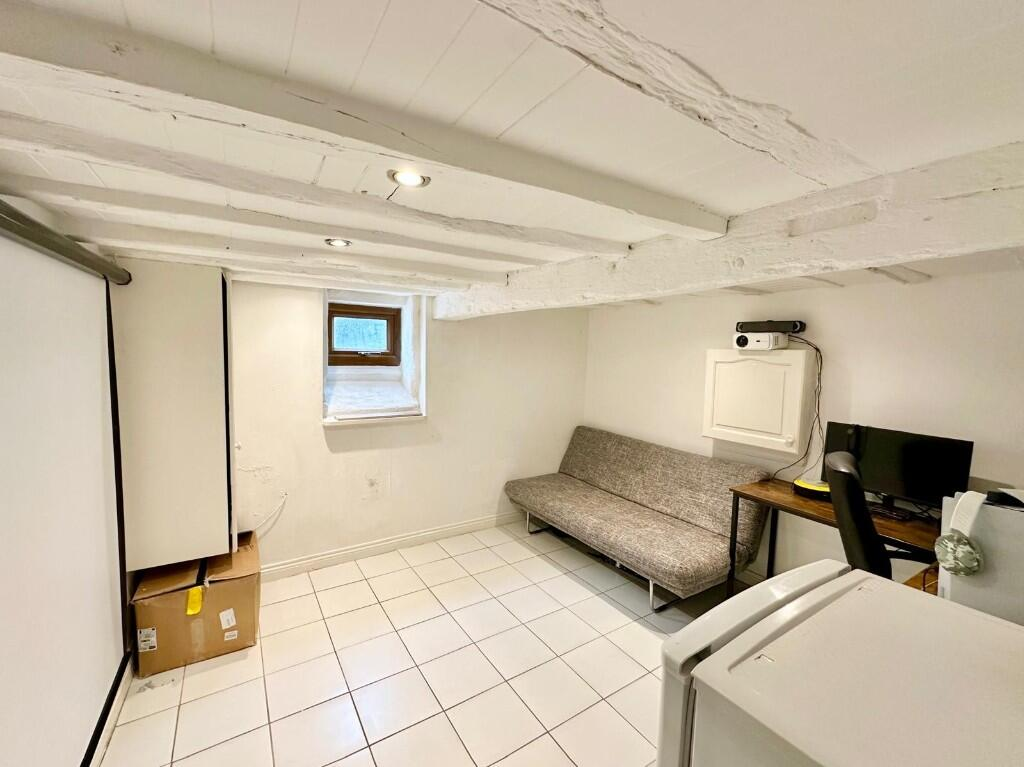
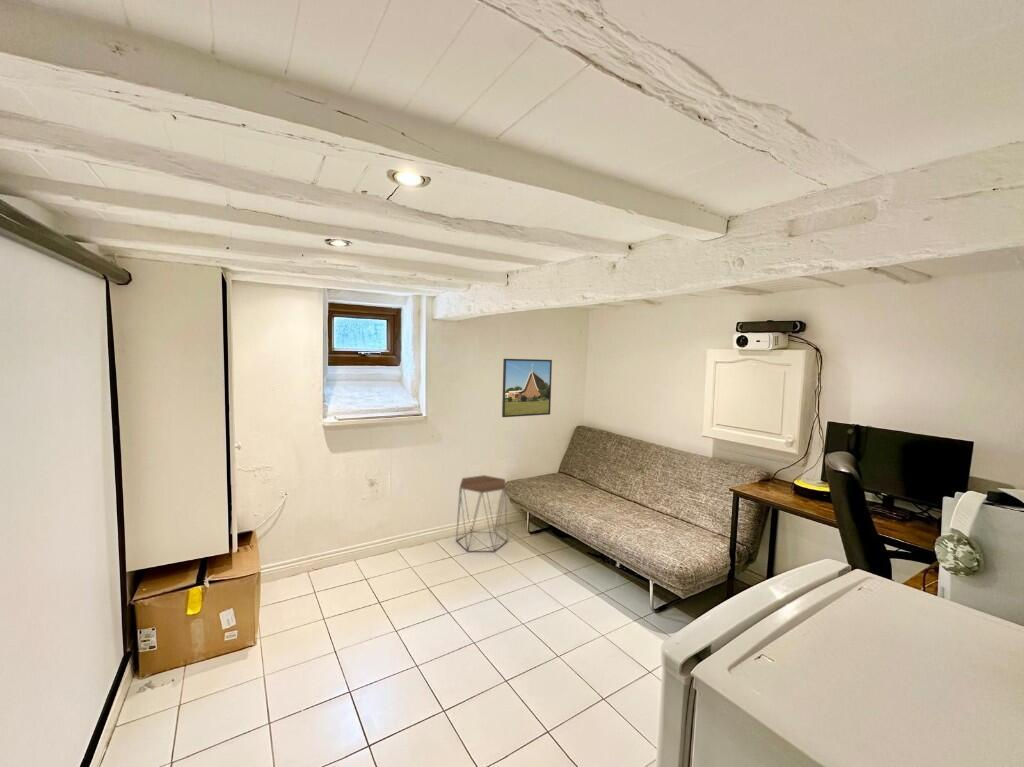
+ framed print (527, 387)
+ side table (485, 511)
